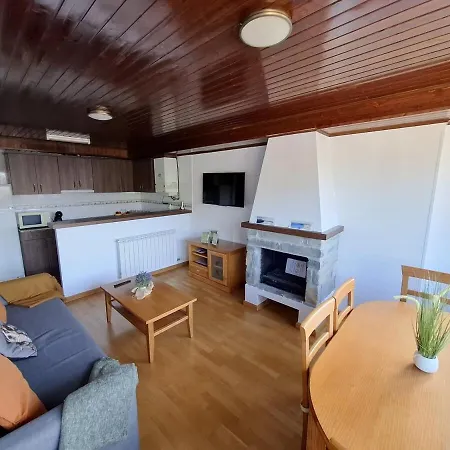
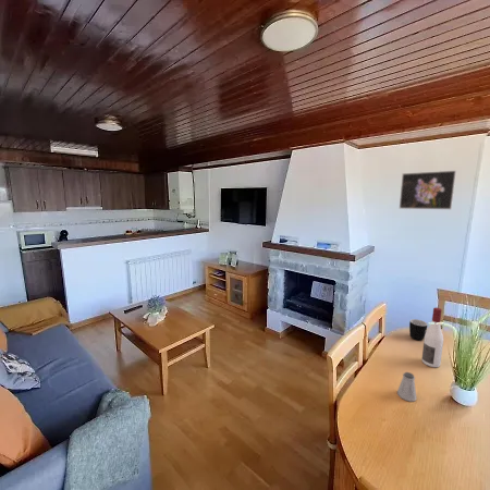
+ saltshaker (407, 384)
+ mug (417, 329)
+ alcohol (433, 335)
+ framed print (426, 191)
